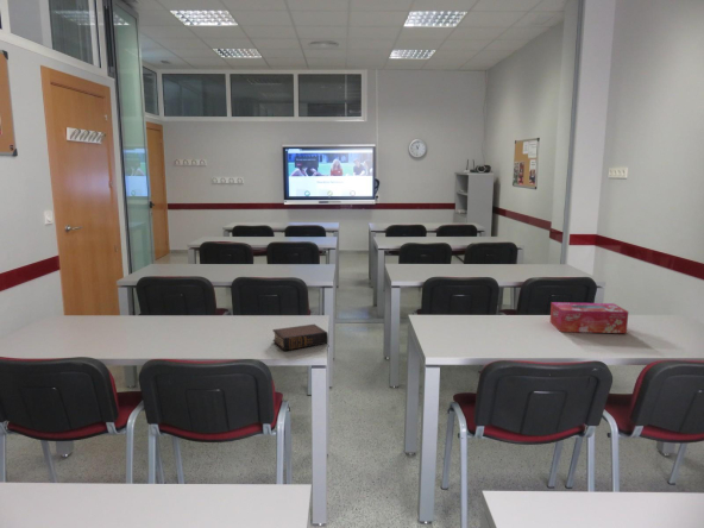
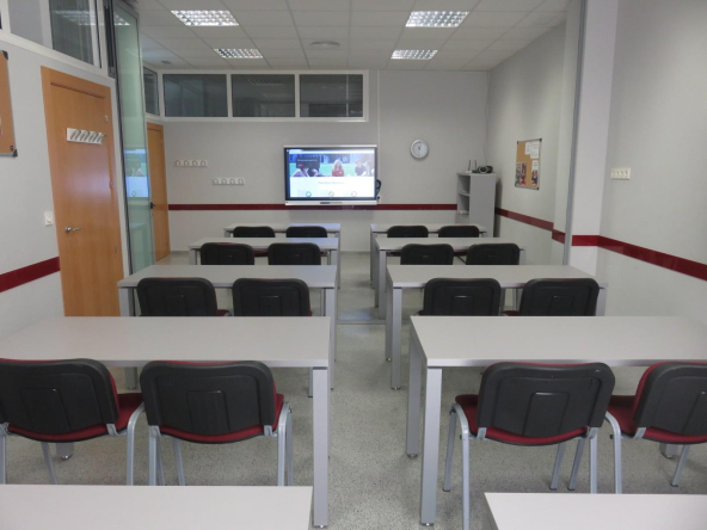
- tissue box (587, 316)
- book (300, 337)
